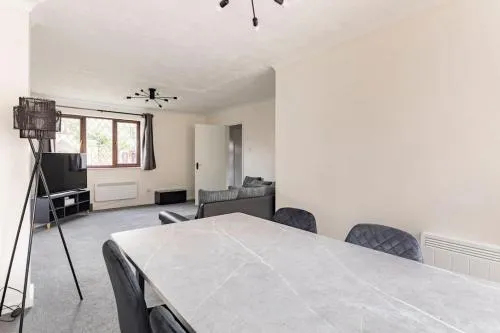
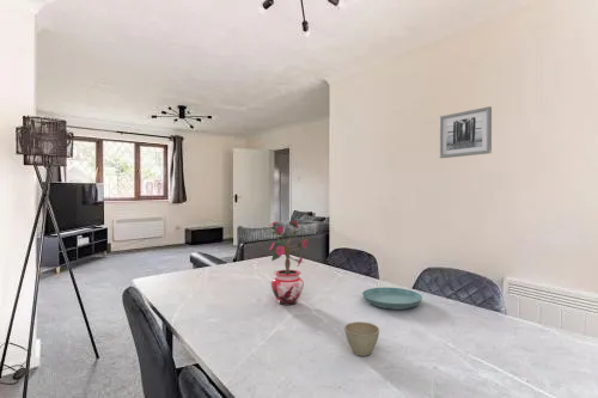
+ saucer (391, 298)
+ wall art (463, 134)
+ flower pot (361, 339)
+ potted plant (287, 259)
